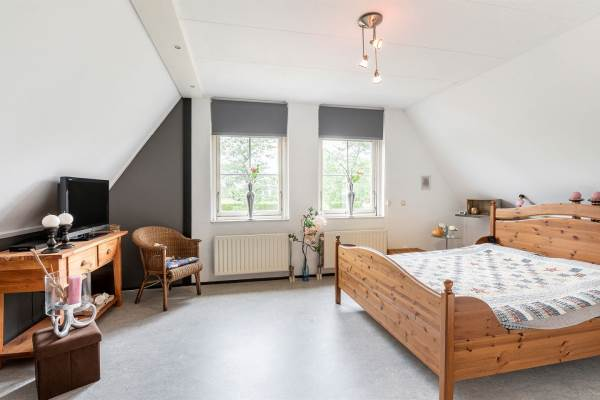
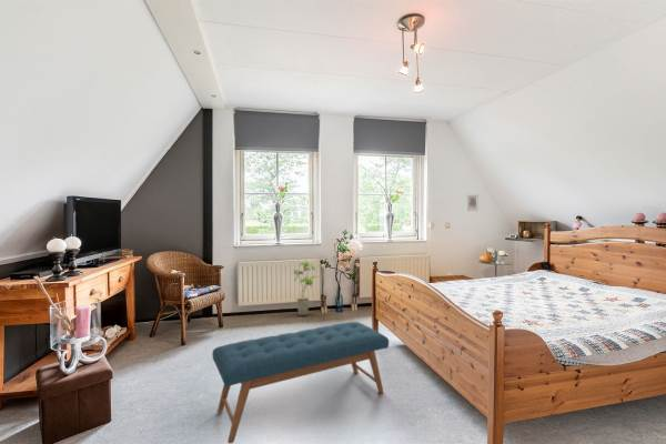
+ bench (304, 370)
+ house plant (305, 286)
